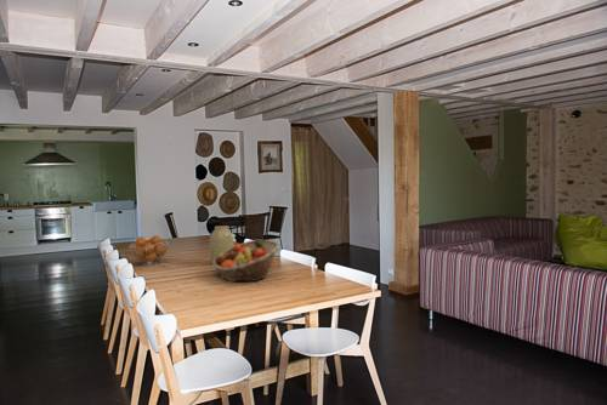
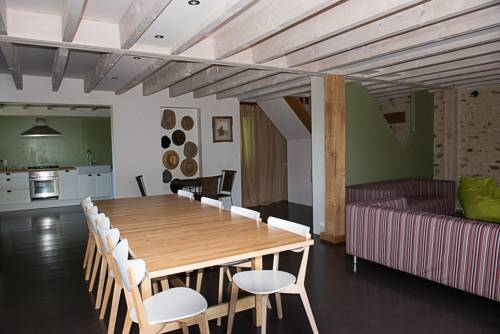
- fruit basket (148, 249)
- vase (221, 244)
- fruit basket (246, 259)
